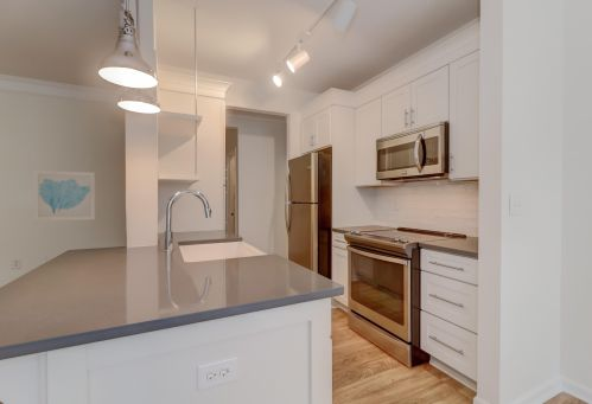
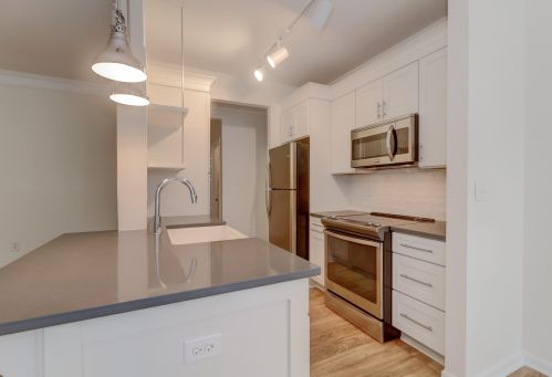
- wall art (65, 195)
